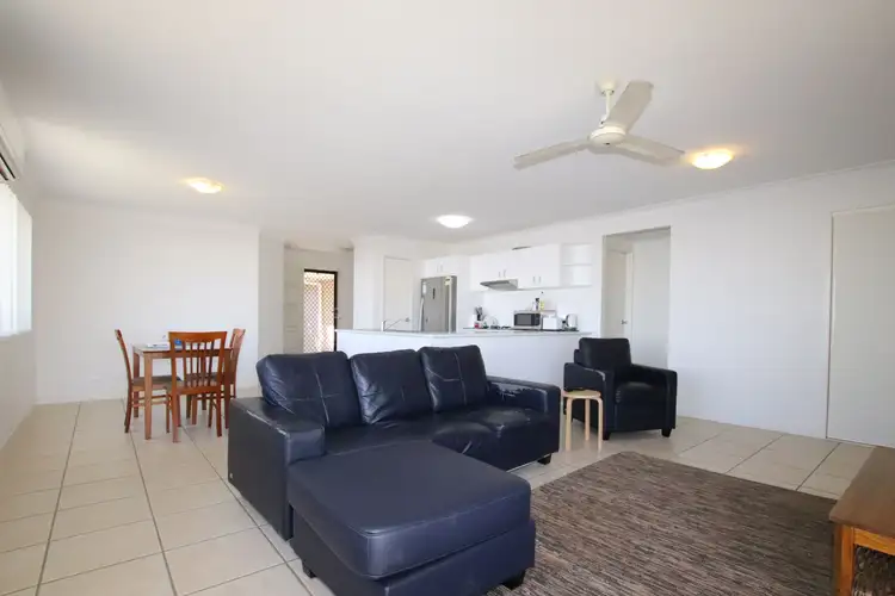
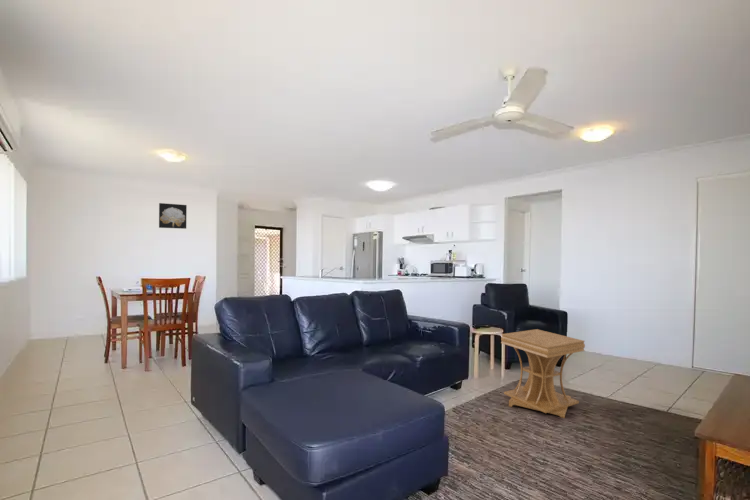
+ wall art (172, 216)
+ side table (541, 370)
